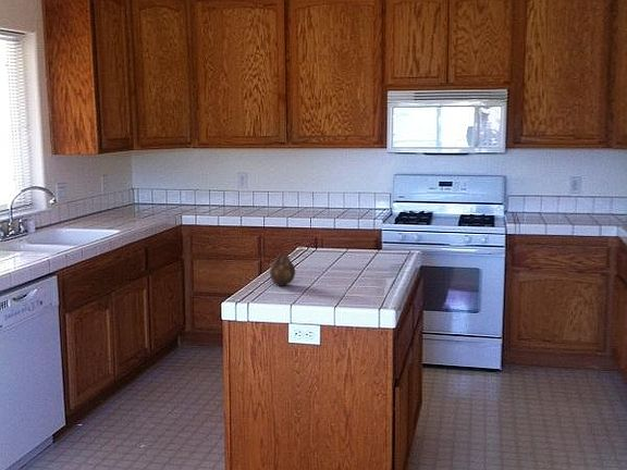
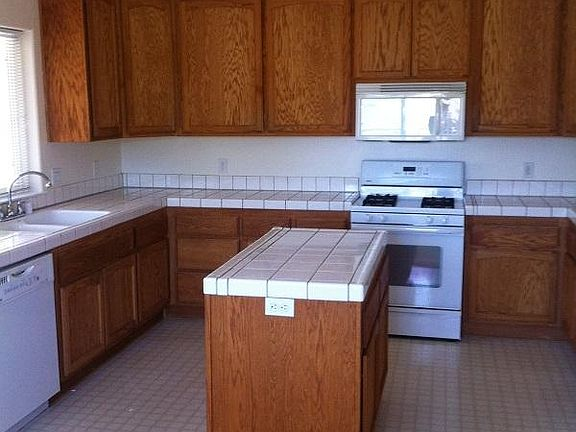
- fruit (282, 268)
